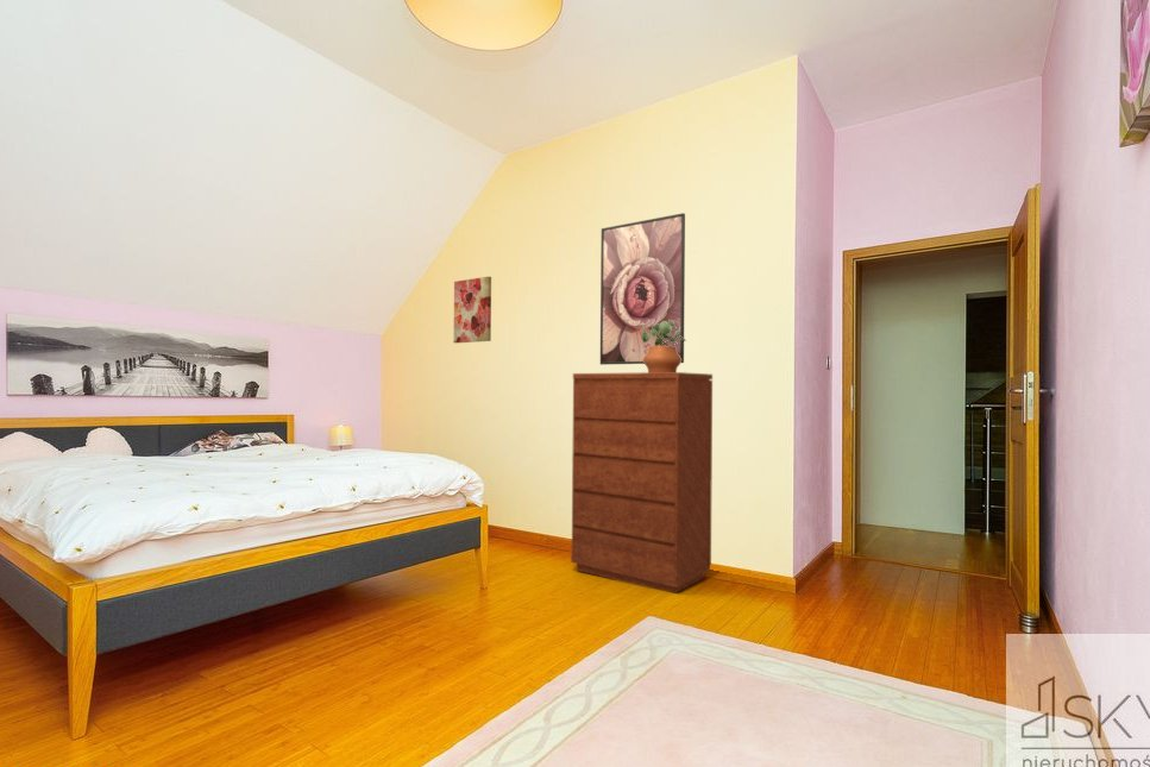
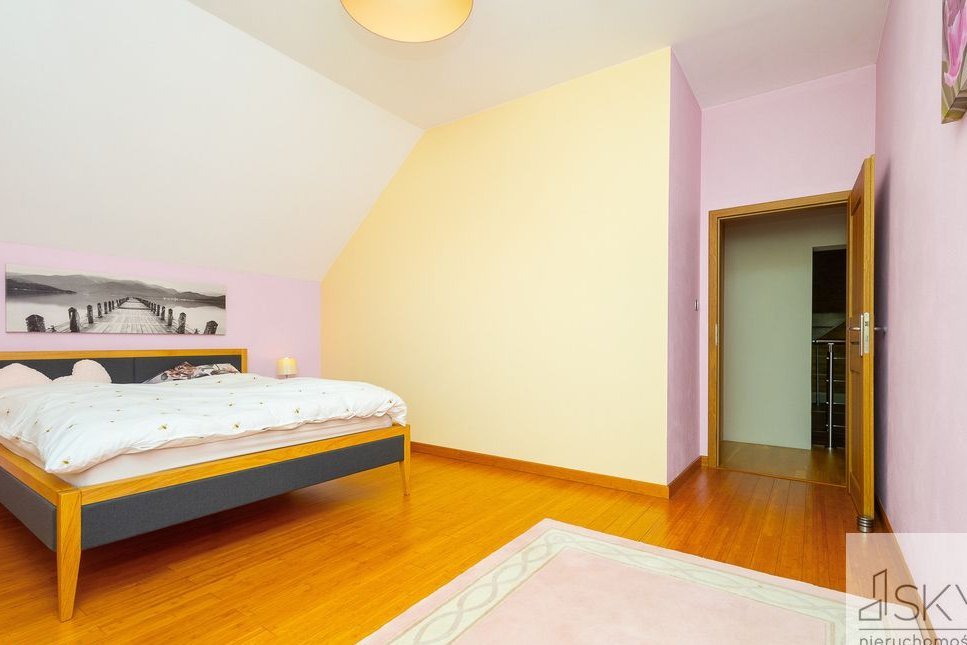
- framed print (640, 293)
- dresser (640, 473)
- potted plant (664, 346)
- wall art (471, 310)
